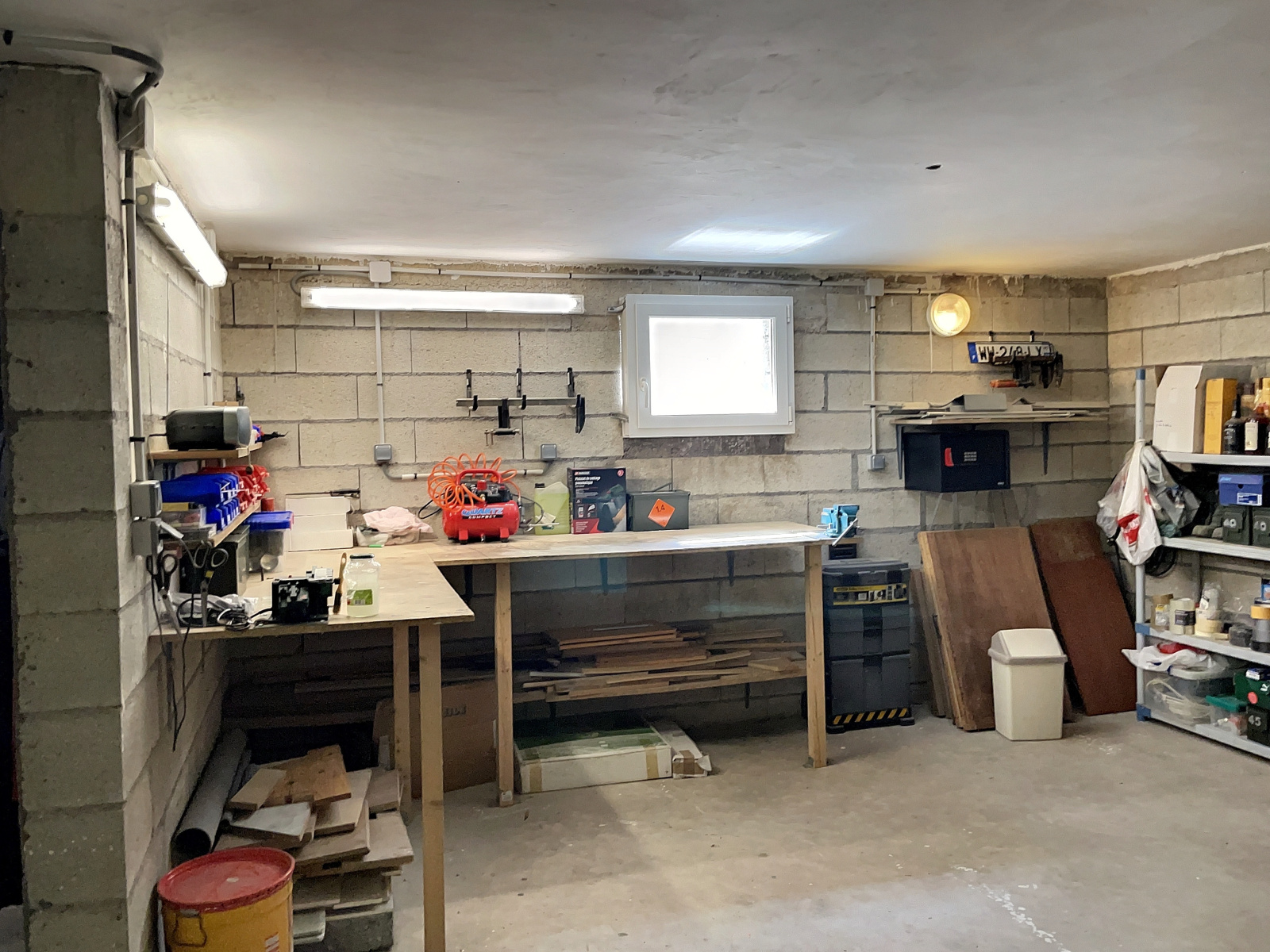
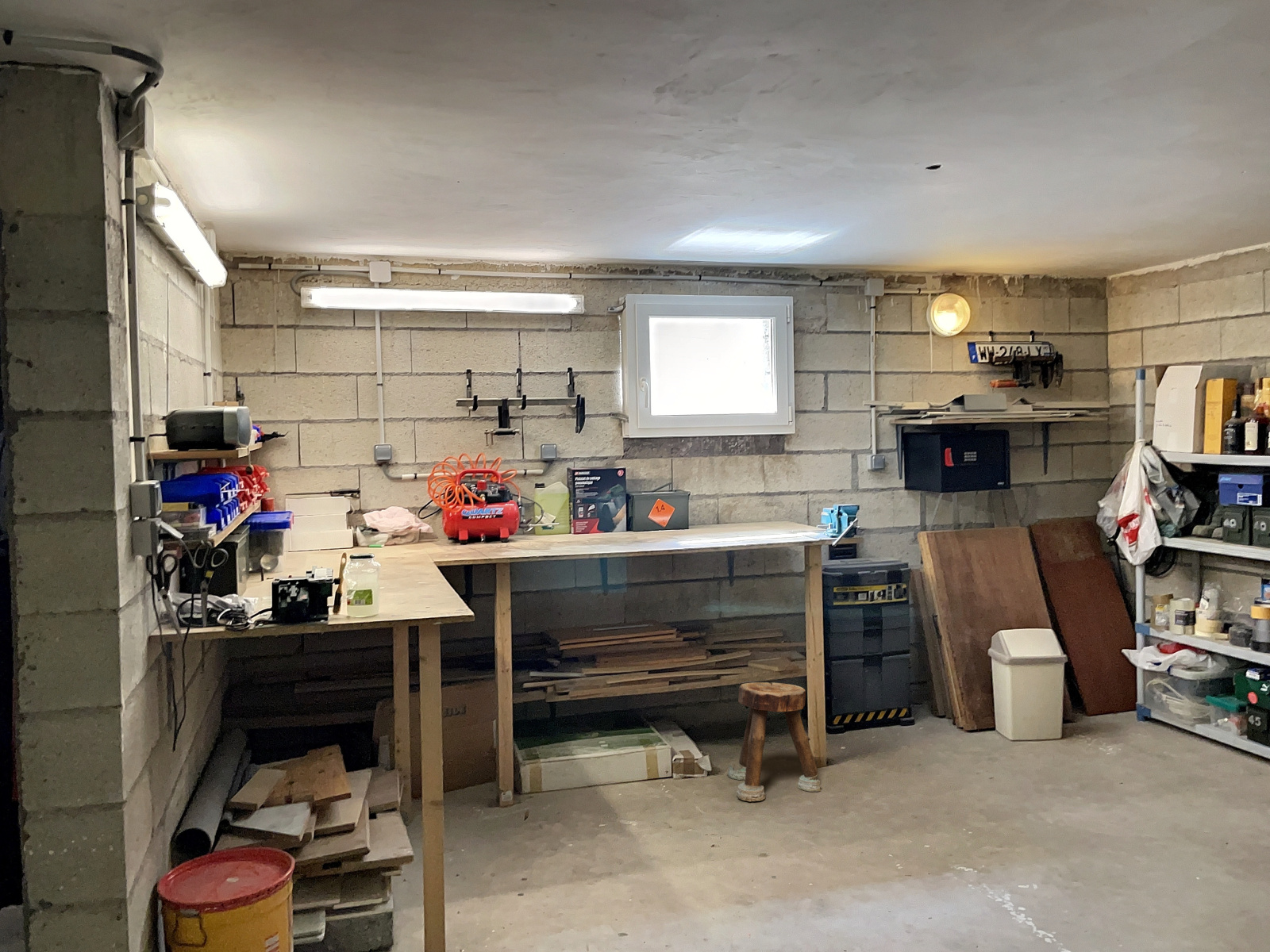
+ stool (764, 735)
